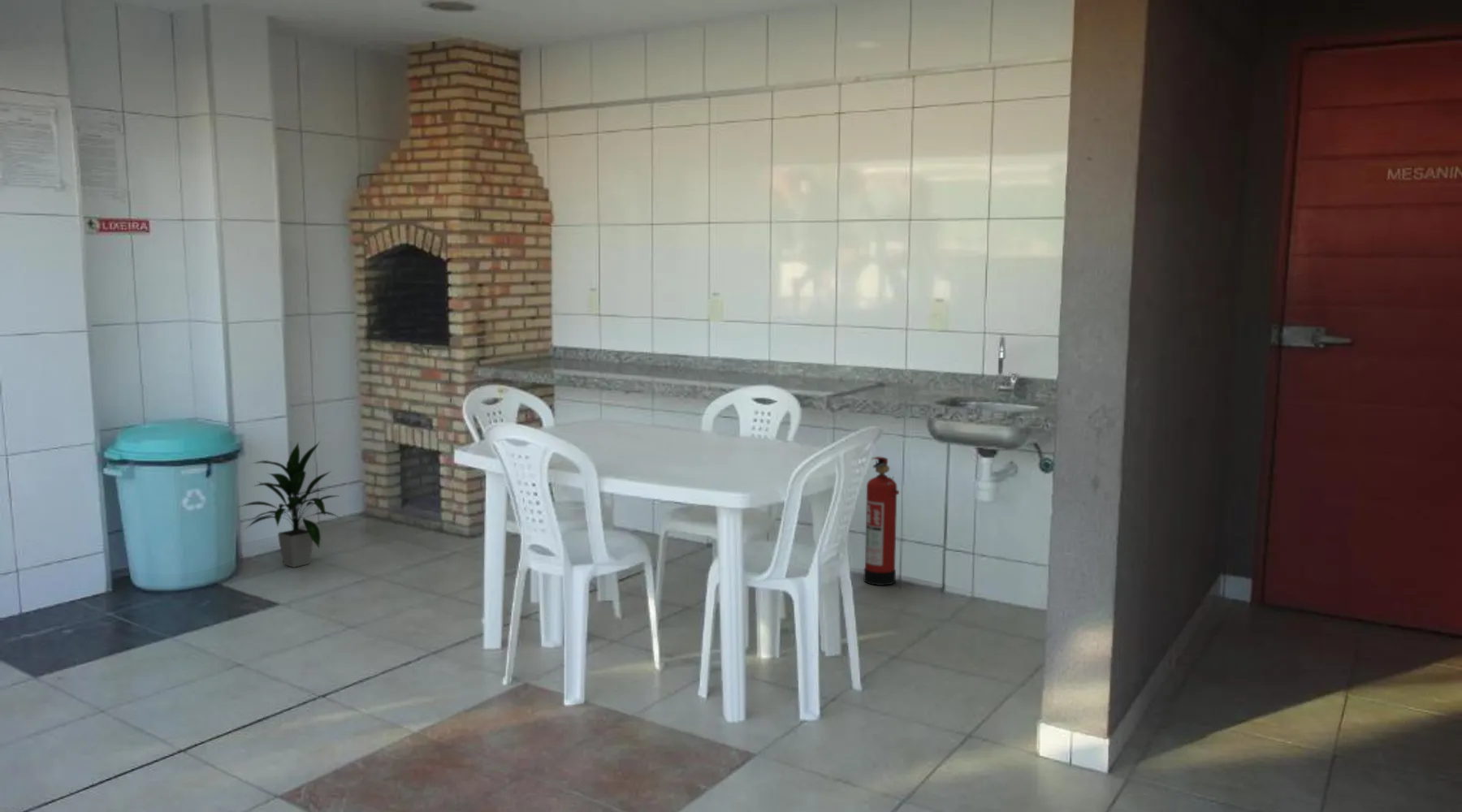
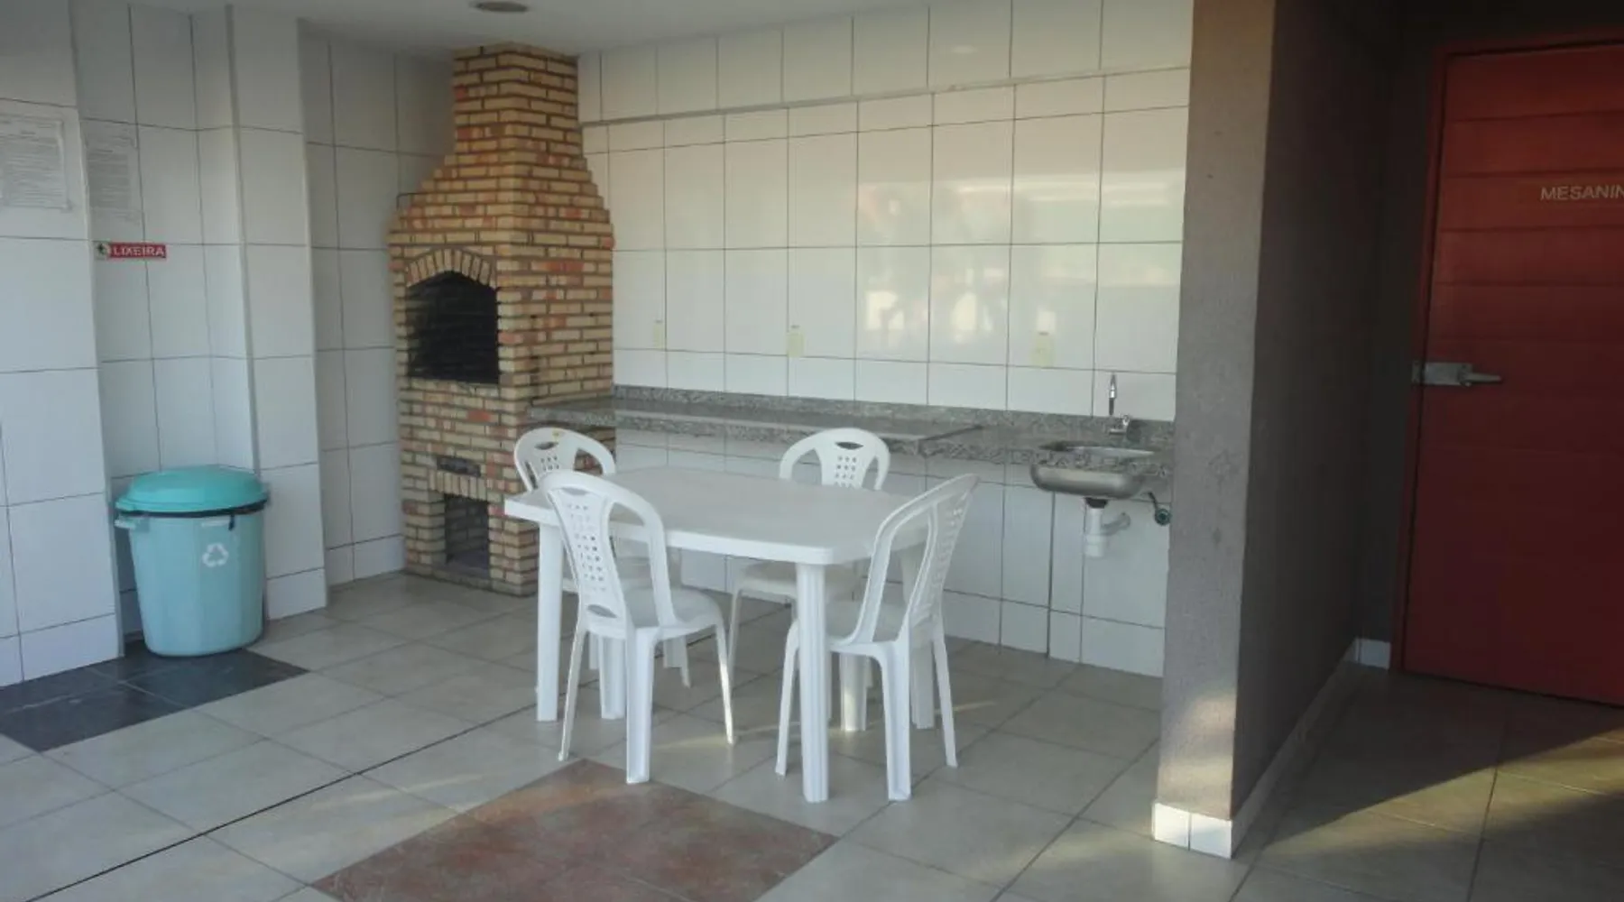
- indoor plant (294, 505)
- fire extinguisher (882, 518)
